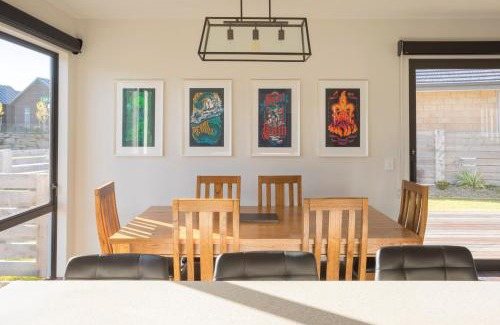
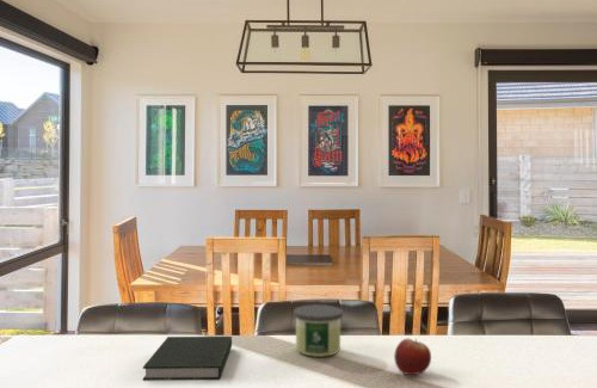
+ candle (318, 330)
+ book (191, 356)
+ fruit (412, 356)
